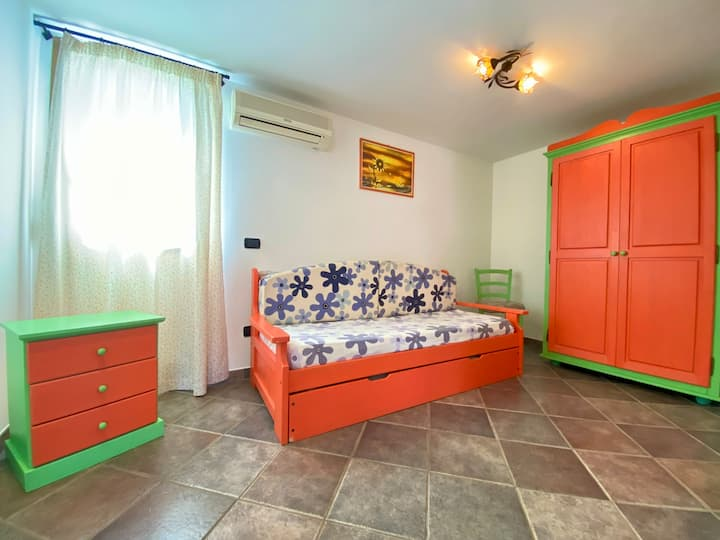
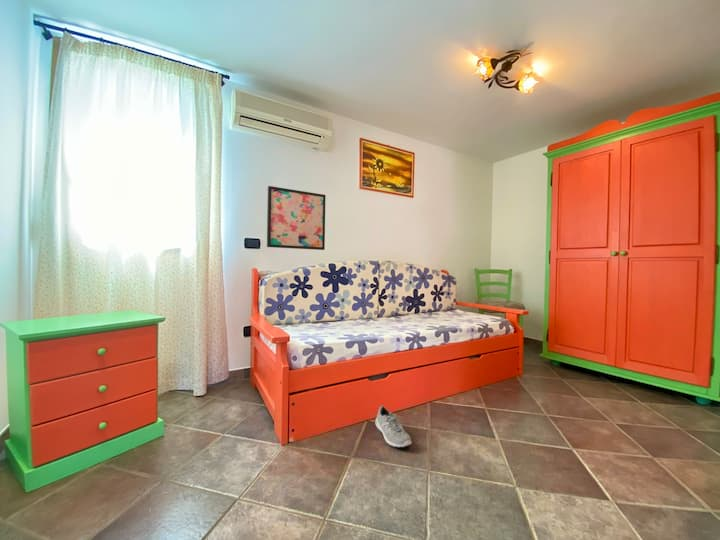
+ wall art (297, 219)
+ sneaker (391, 425)
